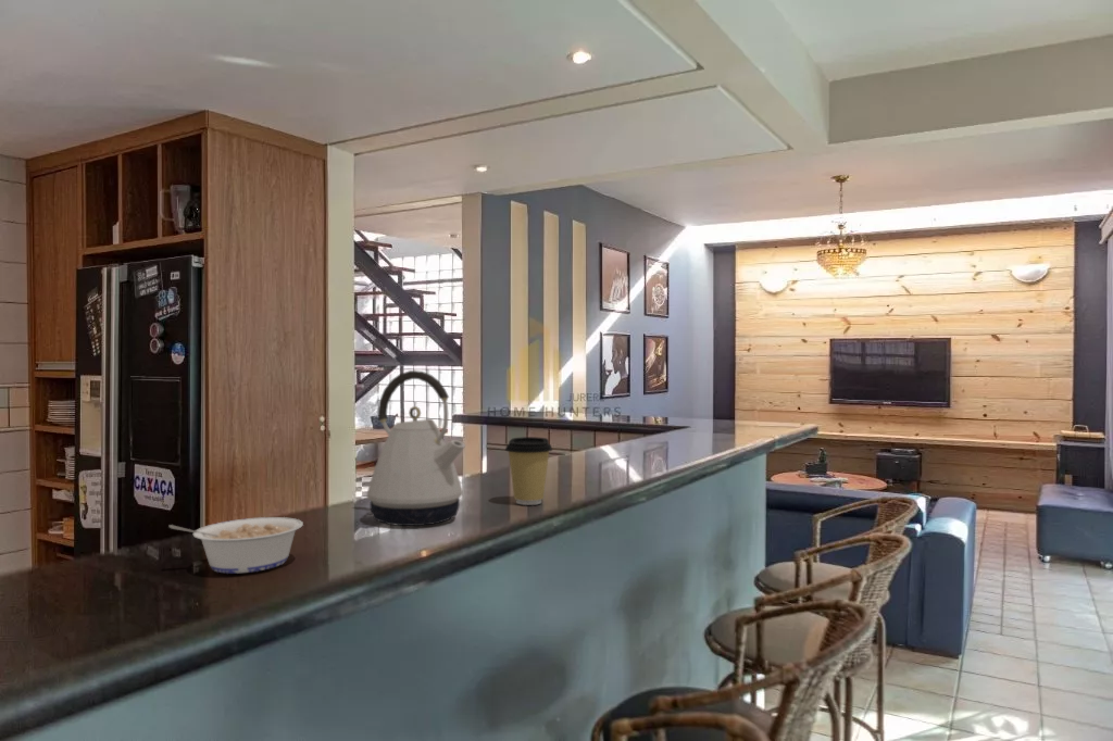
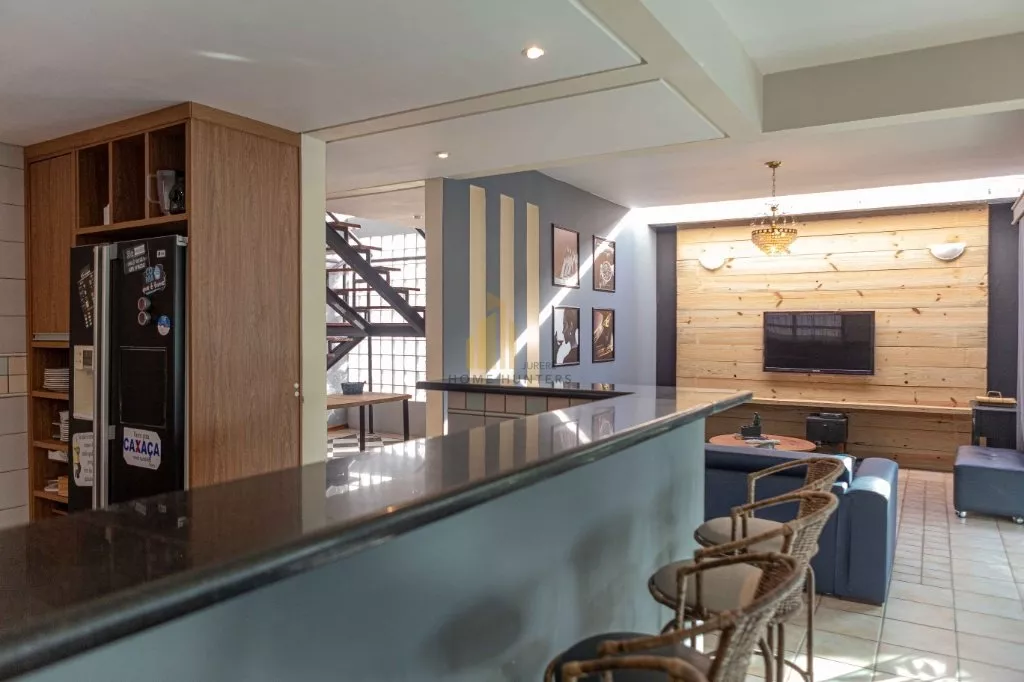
- coffee cup (528, 470)
- kettle (417, 444)
- legume (246, 542)
